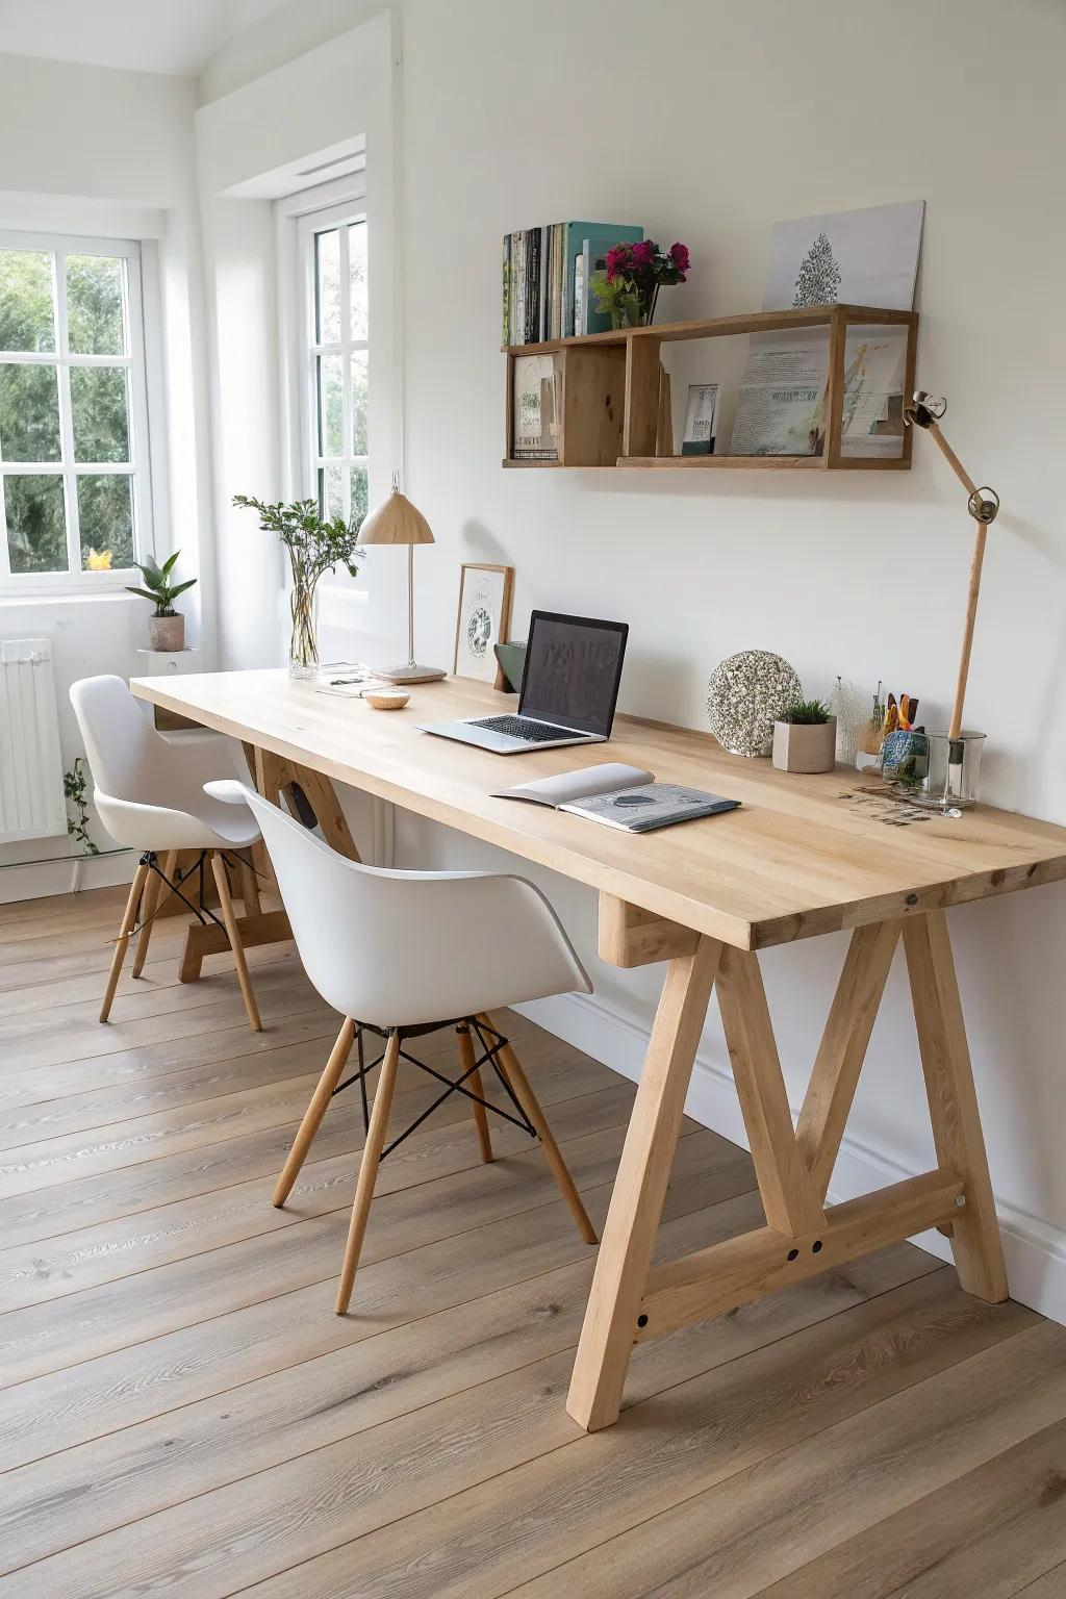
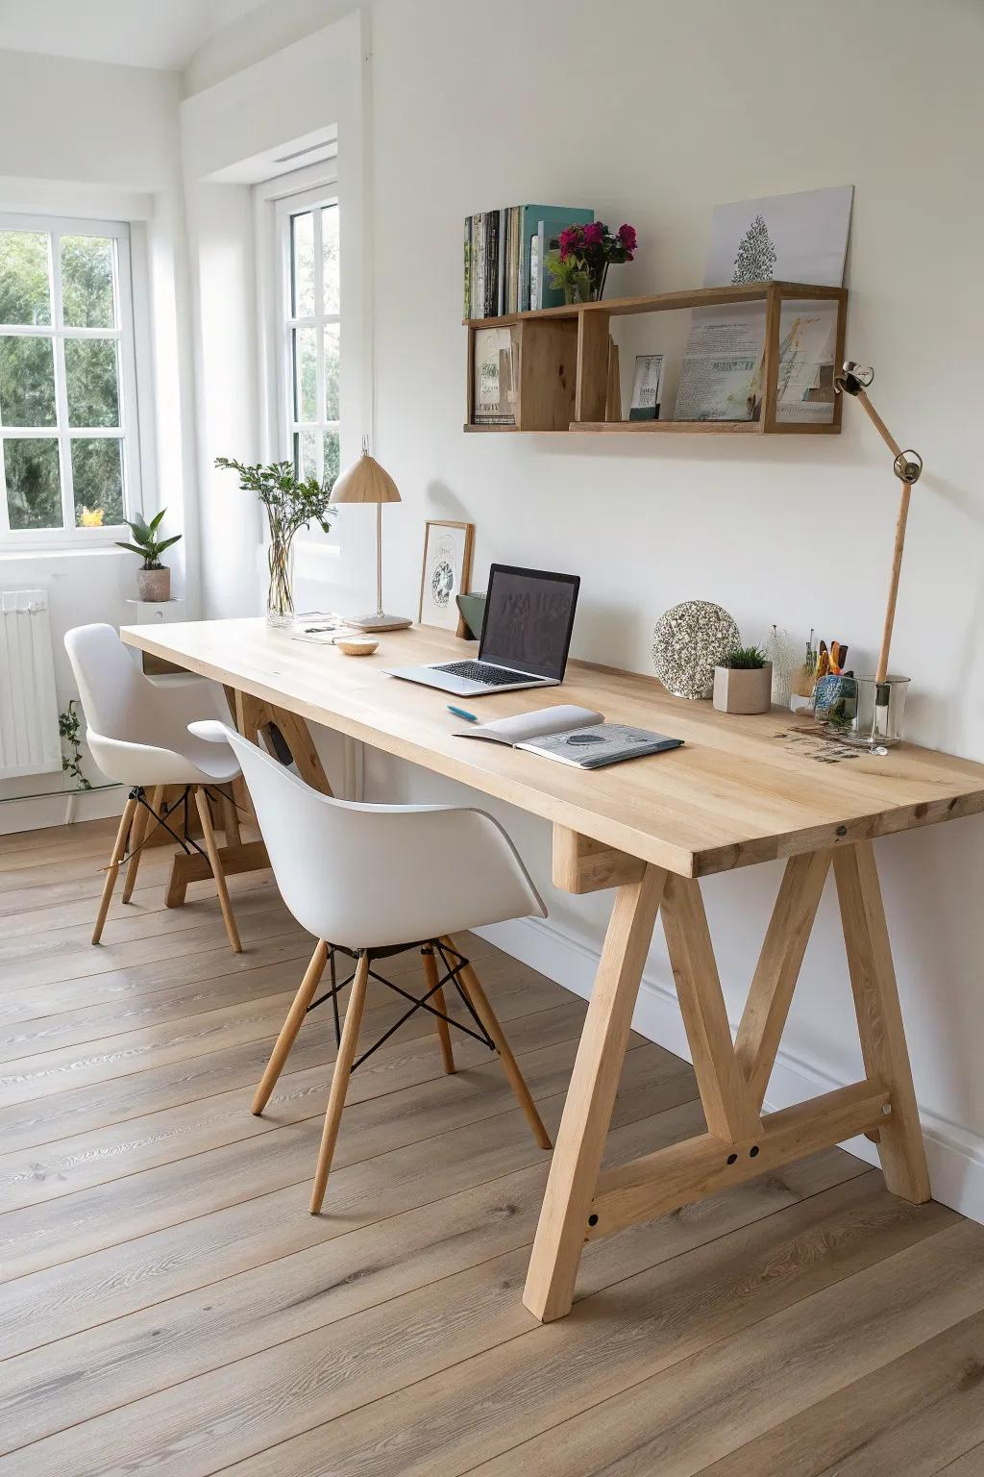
+ pen (461, 712)
